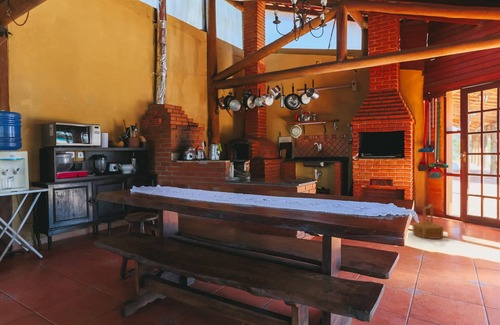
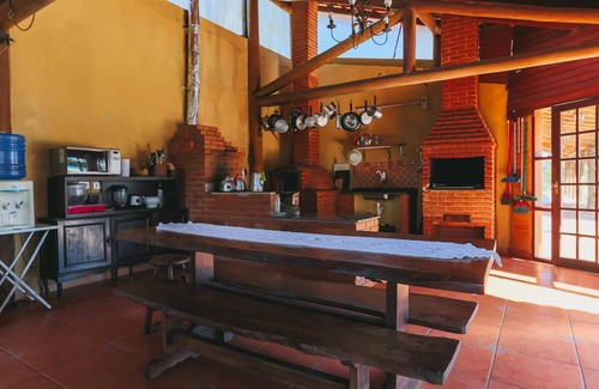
- woven basket (427, 220)
